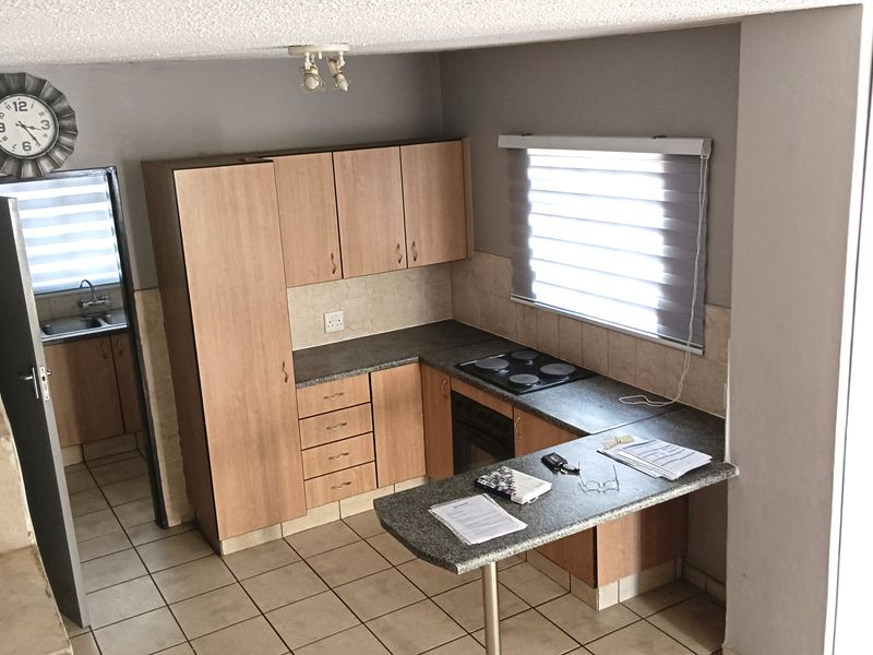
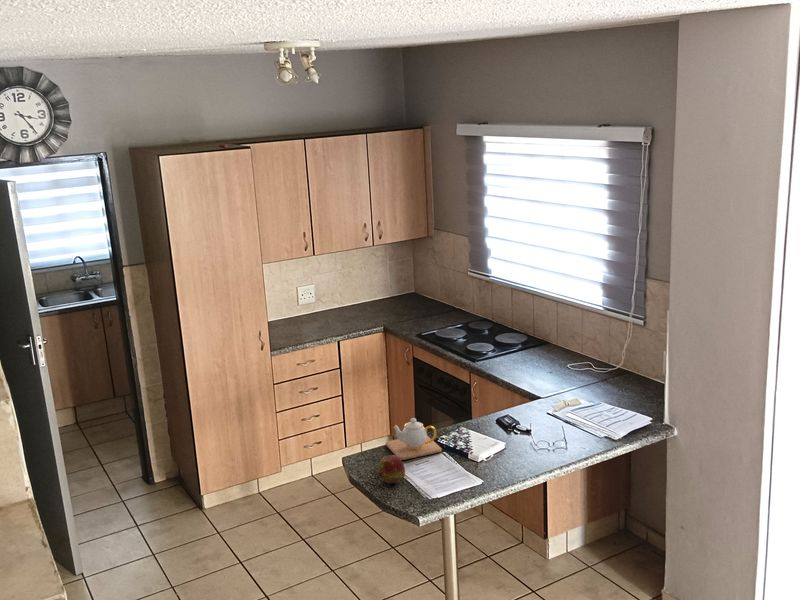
+ teapot (412, 432)
+ fruit (389, 470)
